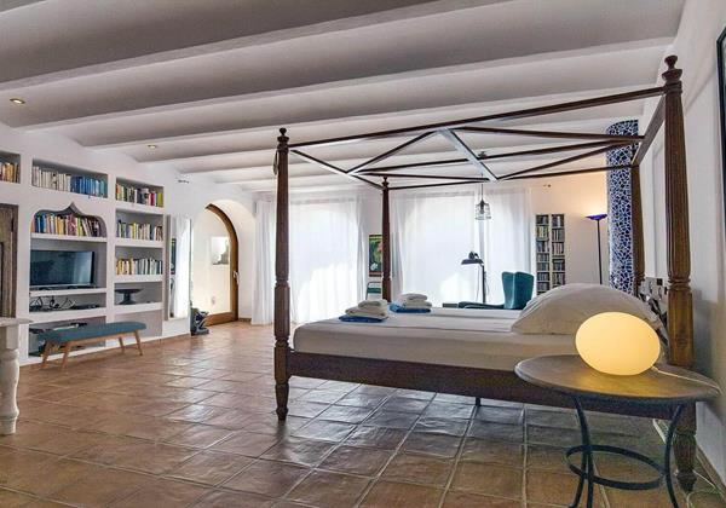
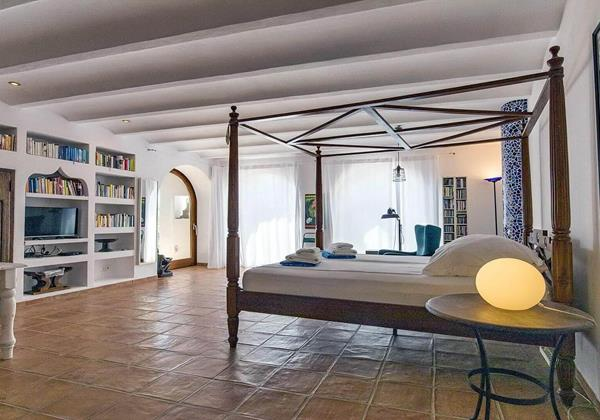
- bench (94, 341)
